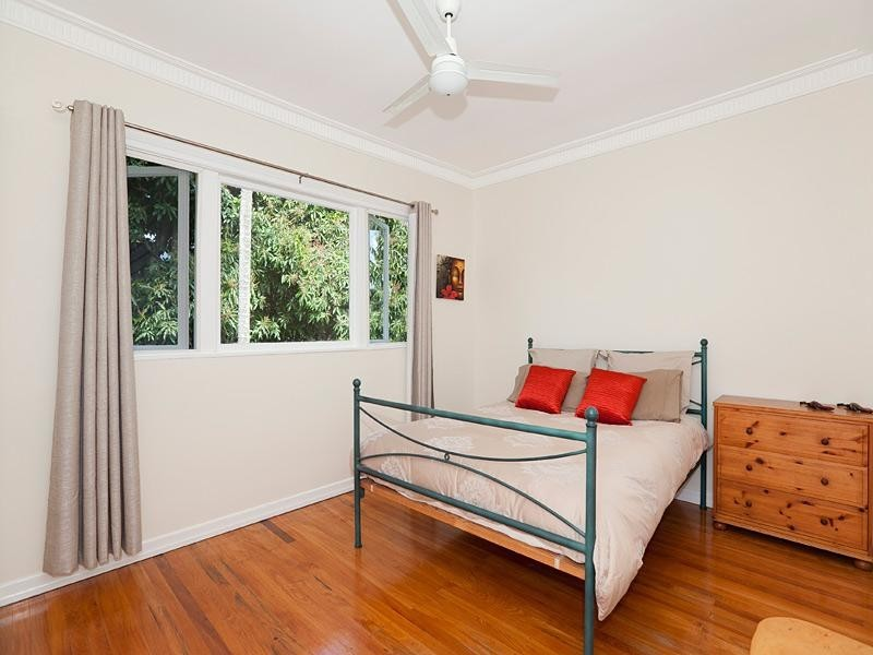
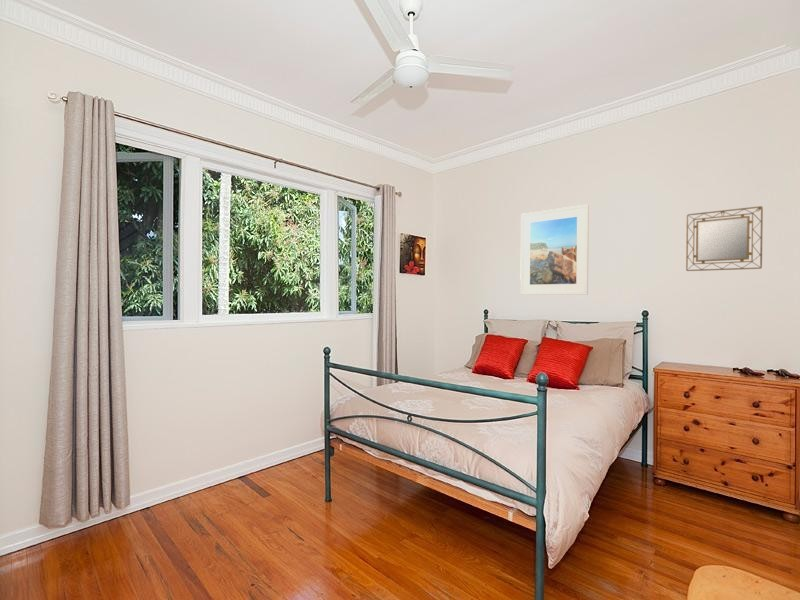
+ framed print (552, 252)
+ home mirror (722, 239)
